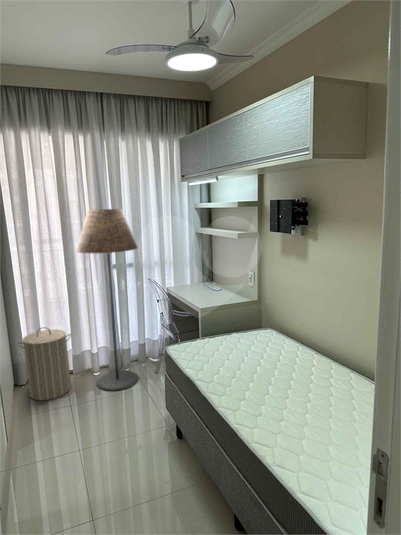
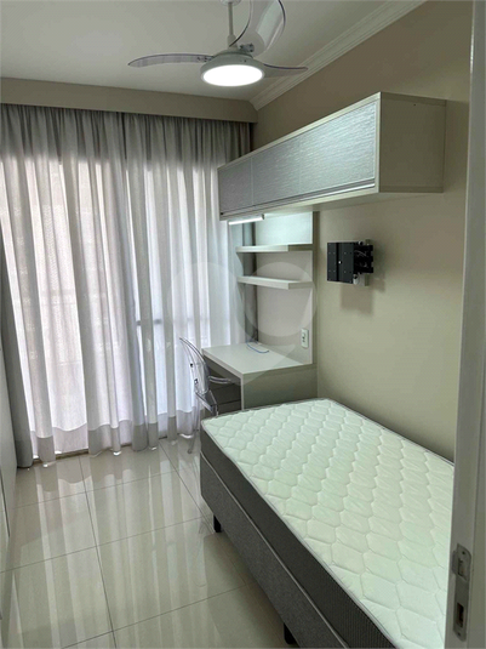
- laundry hamper (47, 359)
- floor lamp (111, 298)
